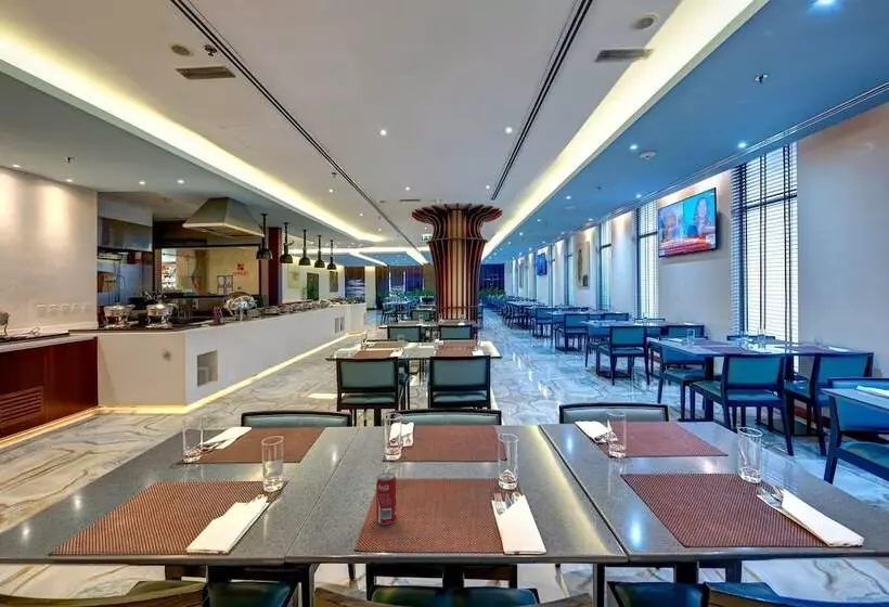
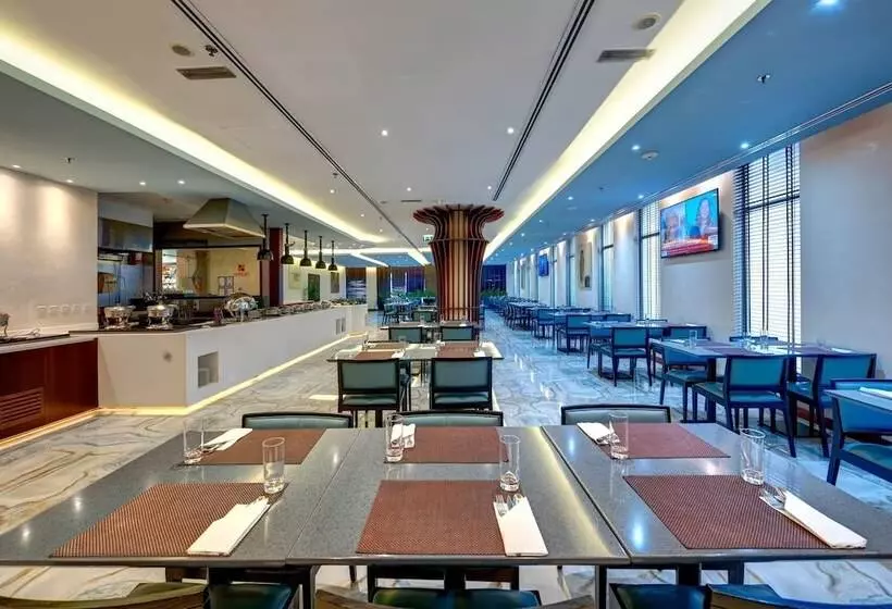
- beverage can (386, 498)
